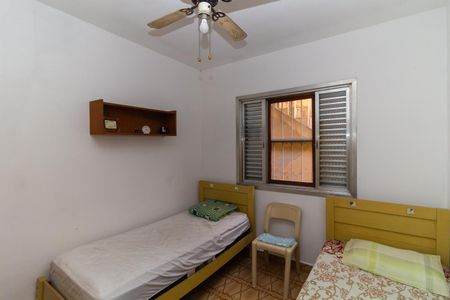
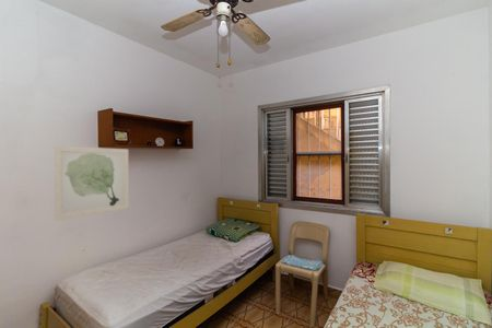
+ wall art (95, 180)
